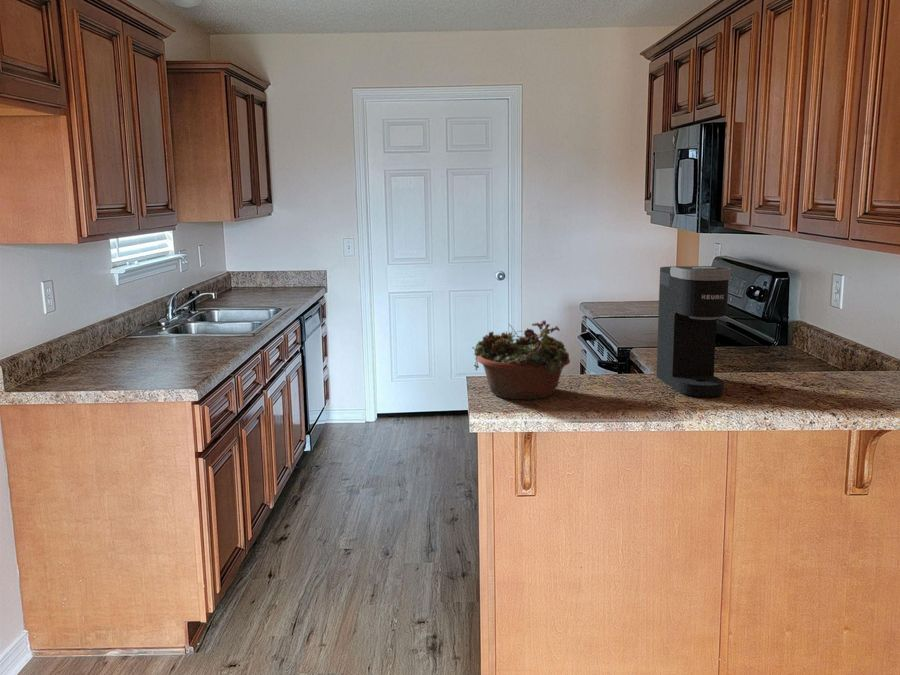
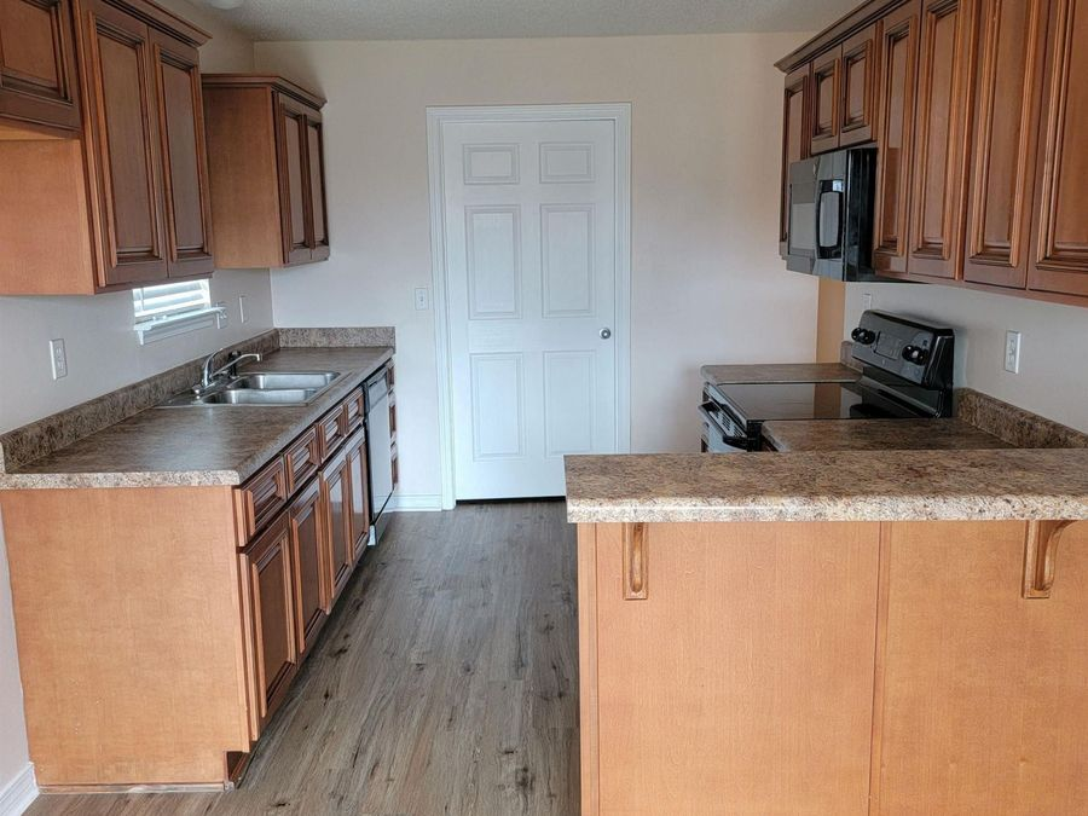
- coffee maker (690, 325)
- succulent planter (520, 355)
